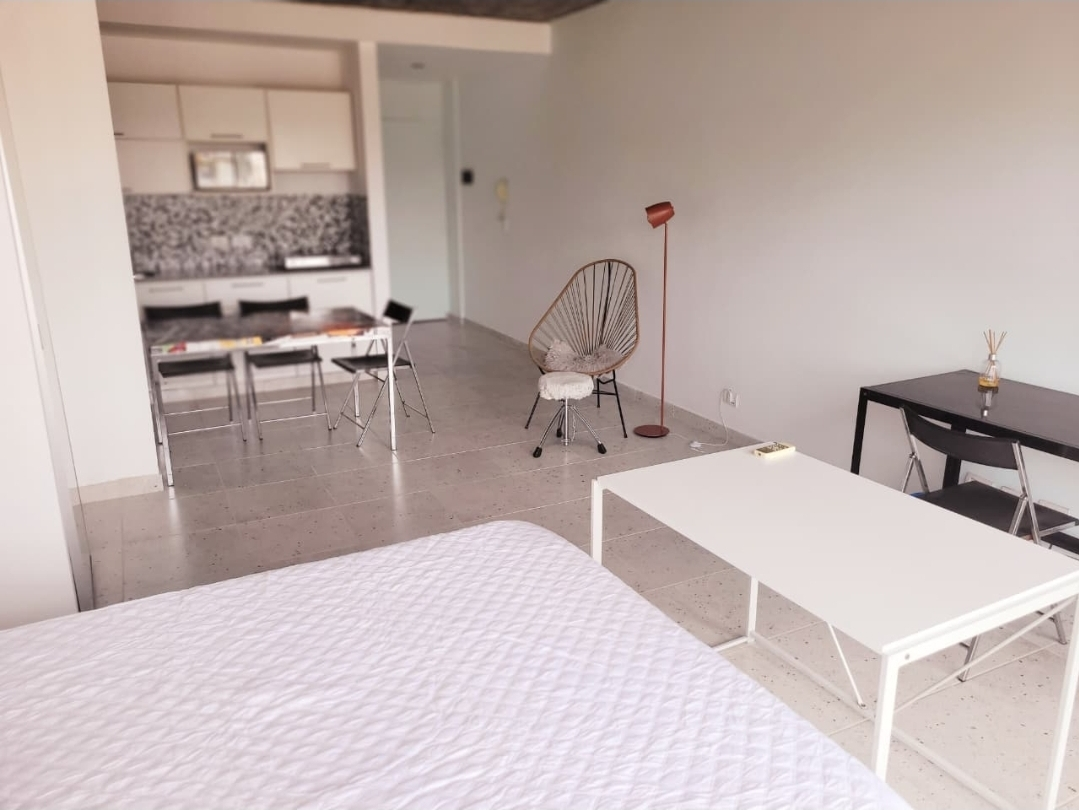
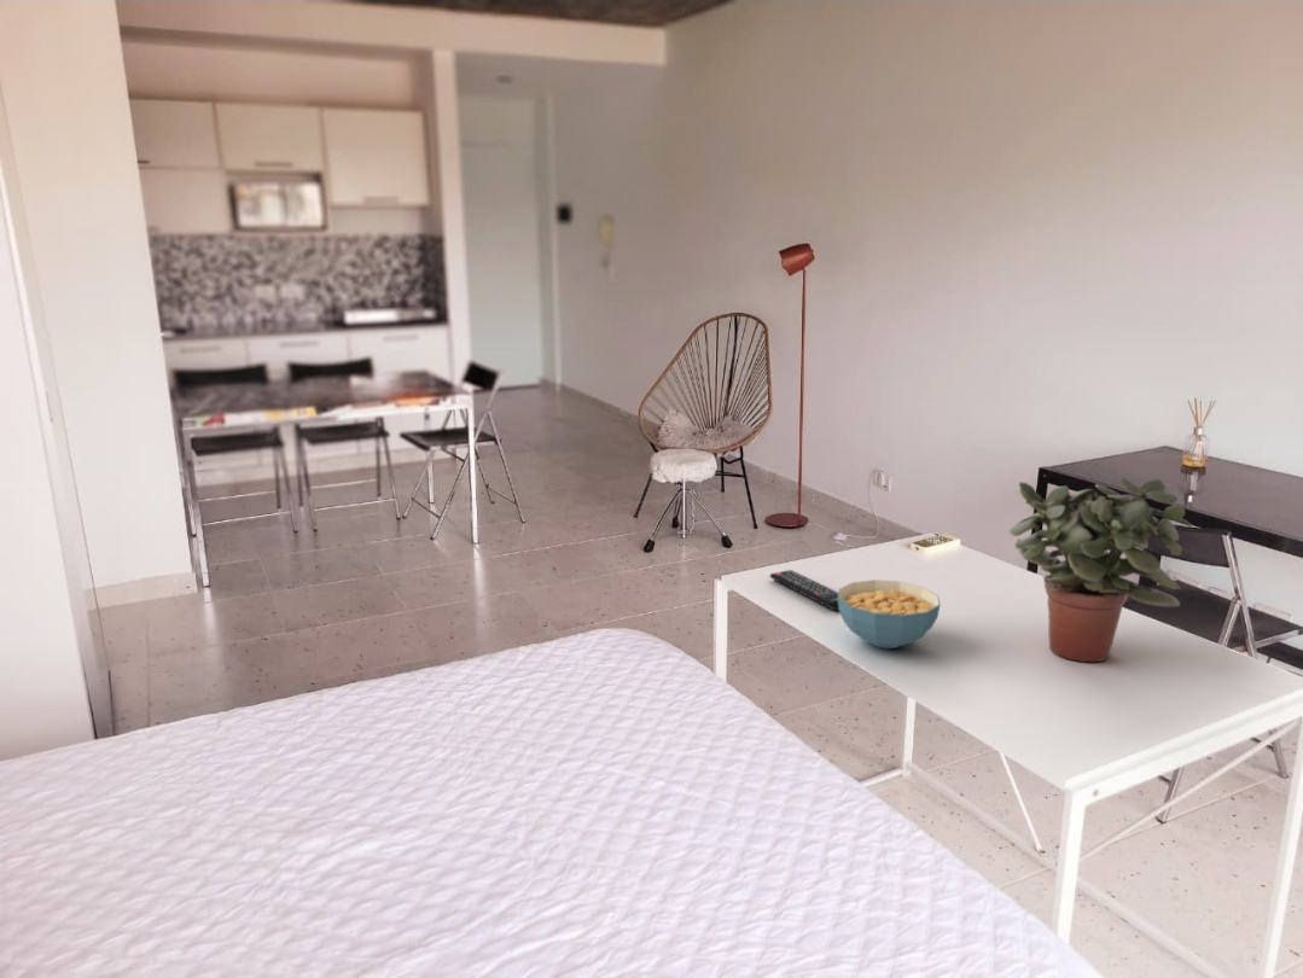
+ potted plant (1087, 564)
+ cereal bowl (886, 619)
+ remote control (808, 588)
